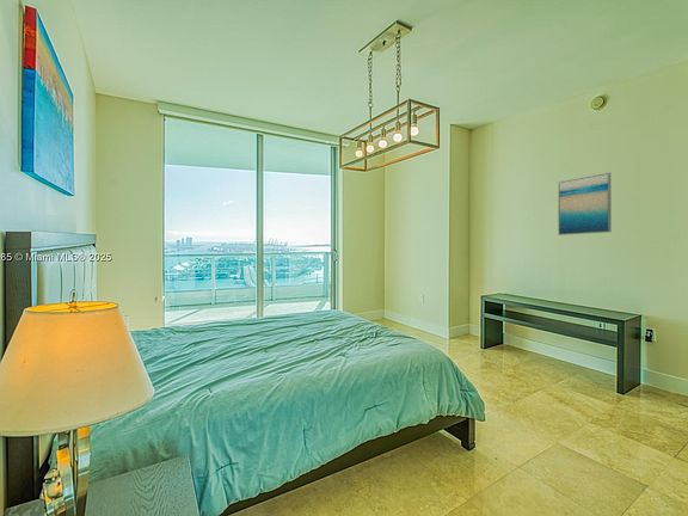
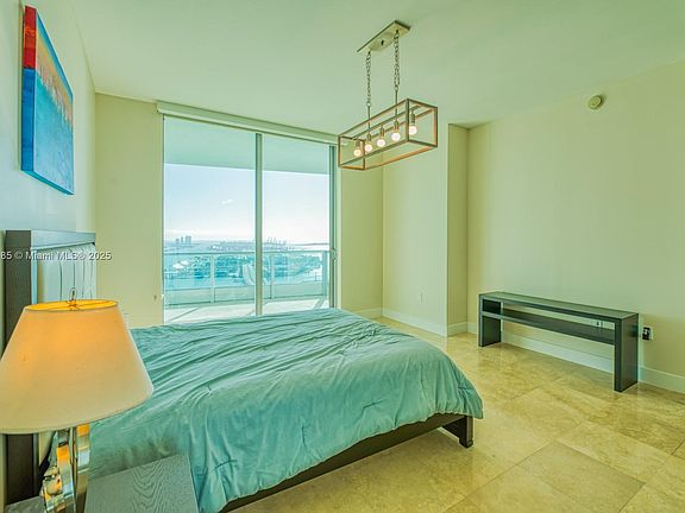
- wall art (583, 205)
